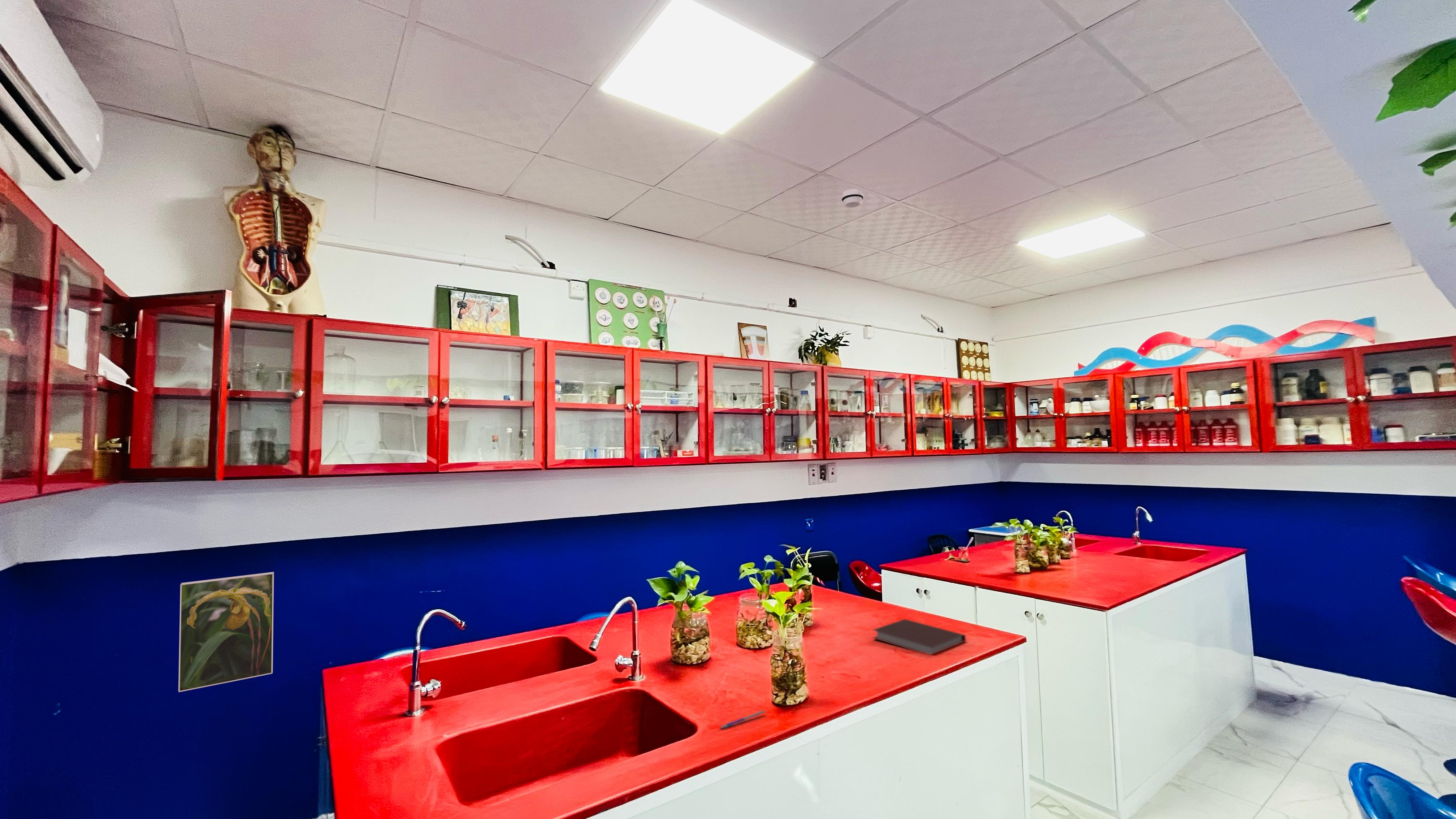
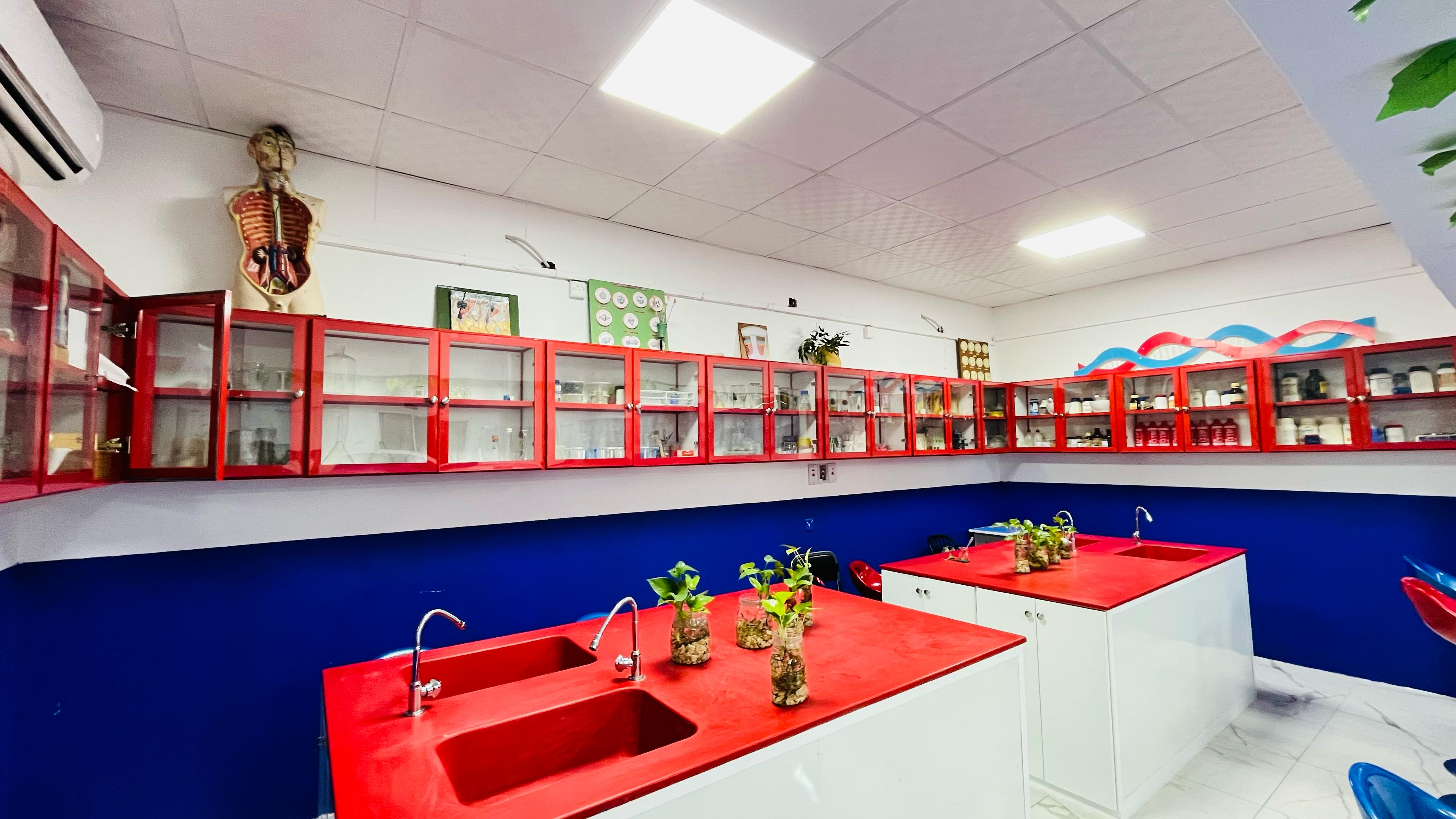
- notebook (918, 636)
- smoke detector (852, 199)
- pen (744, 719)
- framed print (228, 629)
